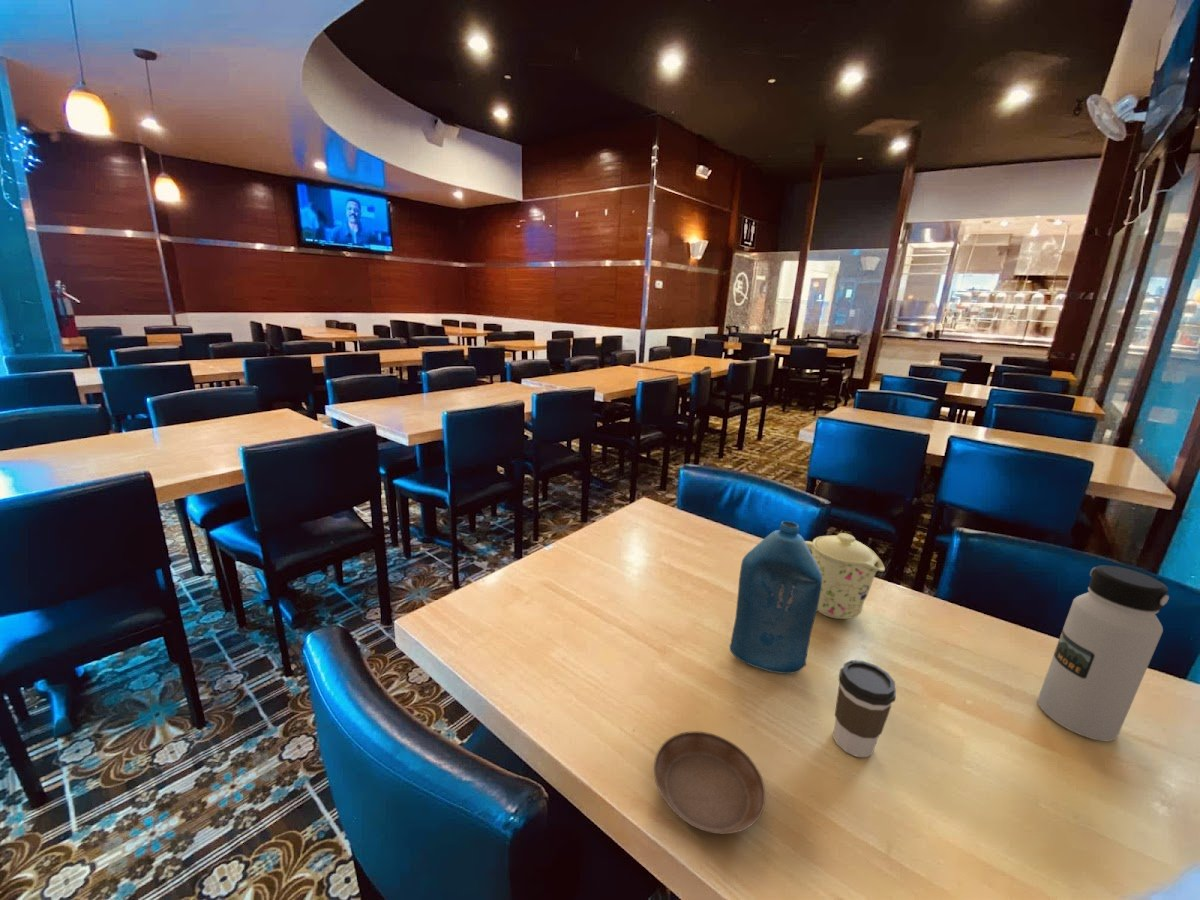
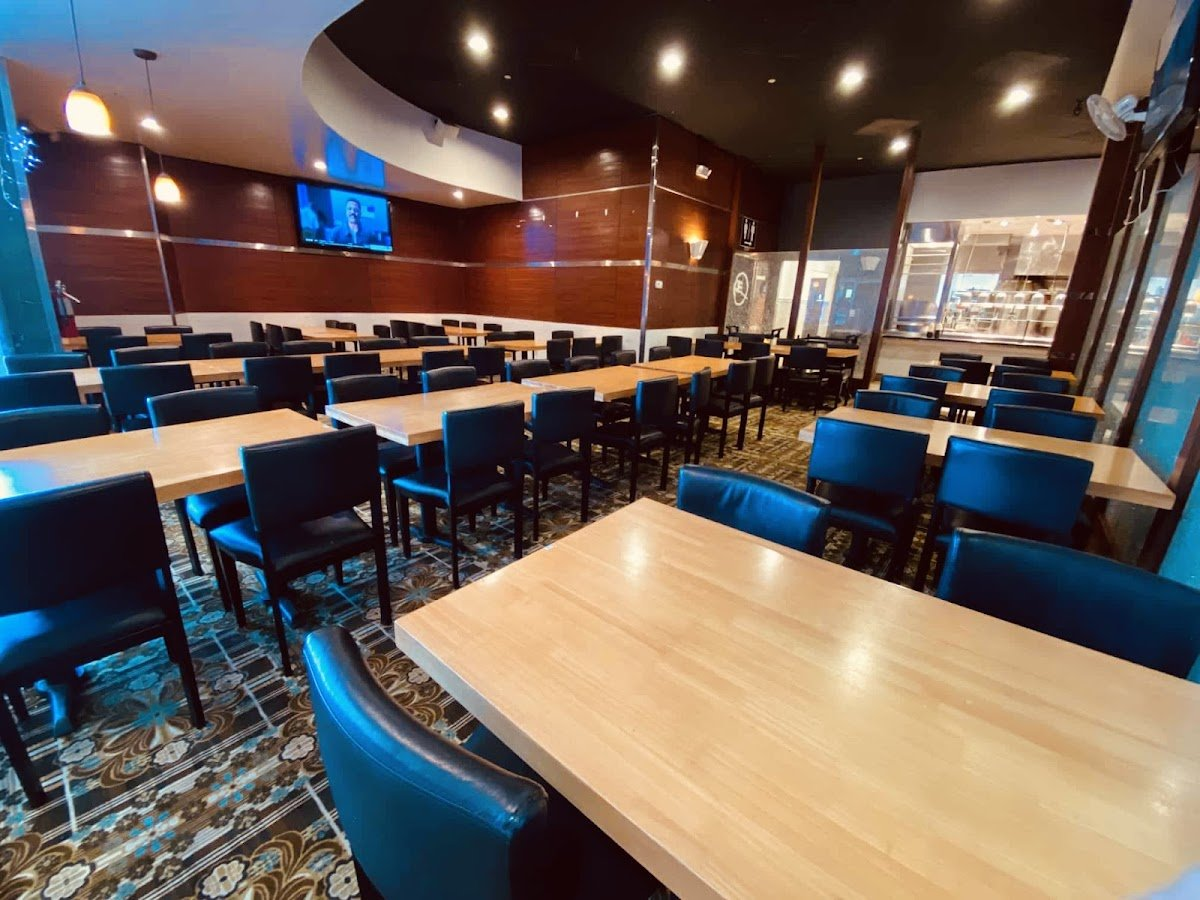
- coffee cup (860, 709)
- bottle (777, 595)
- saucer (707, 783)
- mug (833, 571)
- water bottle (1102, 649)
